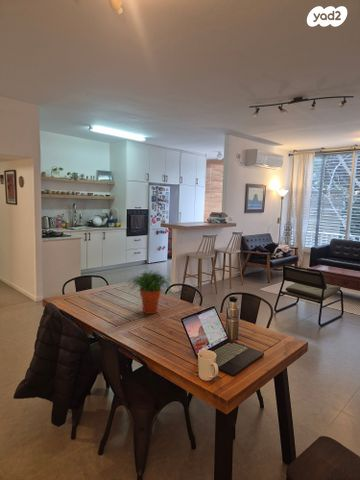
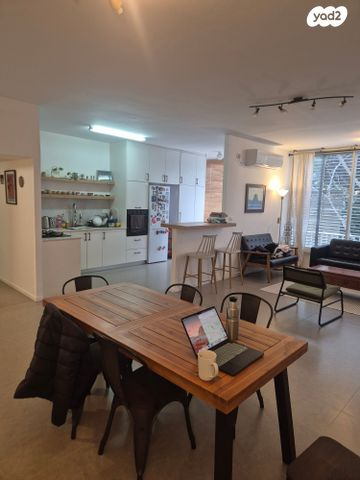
- potted plant (150, 291)
